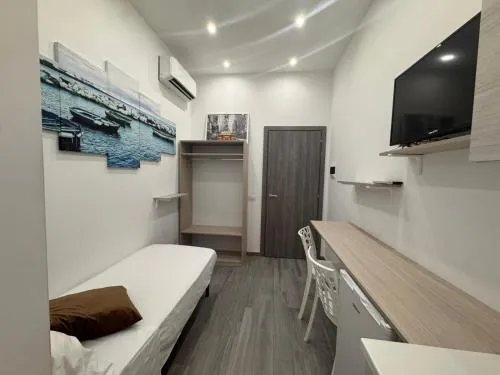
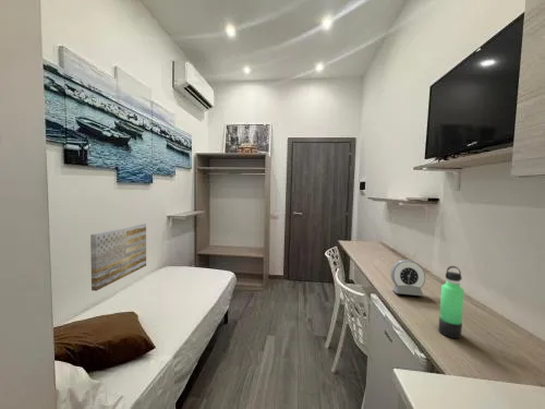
+ wall art (122, 252)
+ thermos bottle (451, 299)
+ alarm clock (408, 277)
